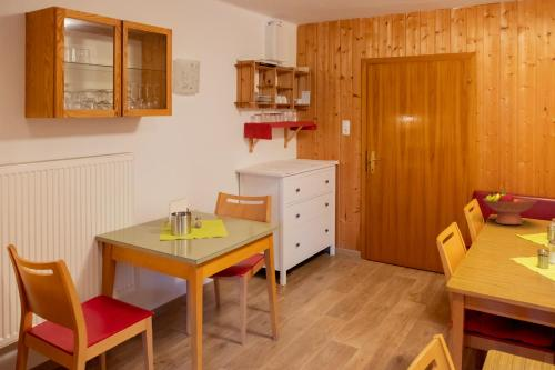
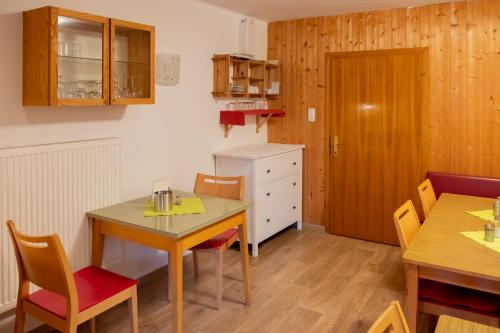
- fruit bowl (508, 207)
